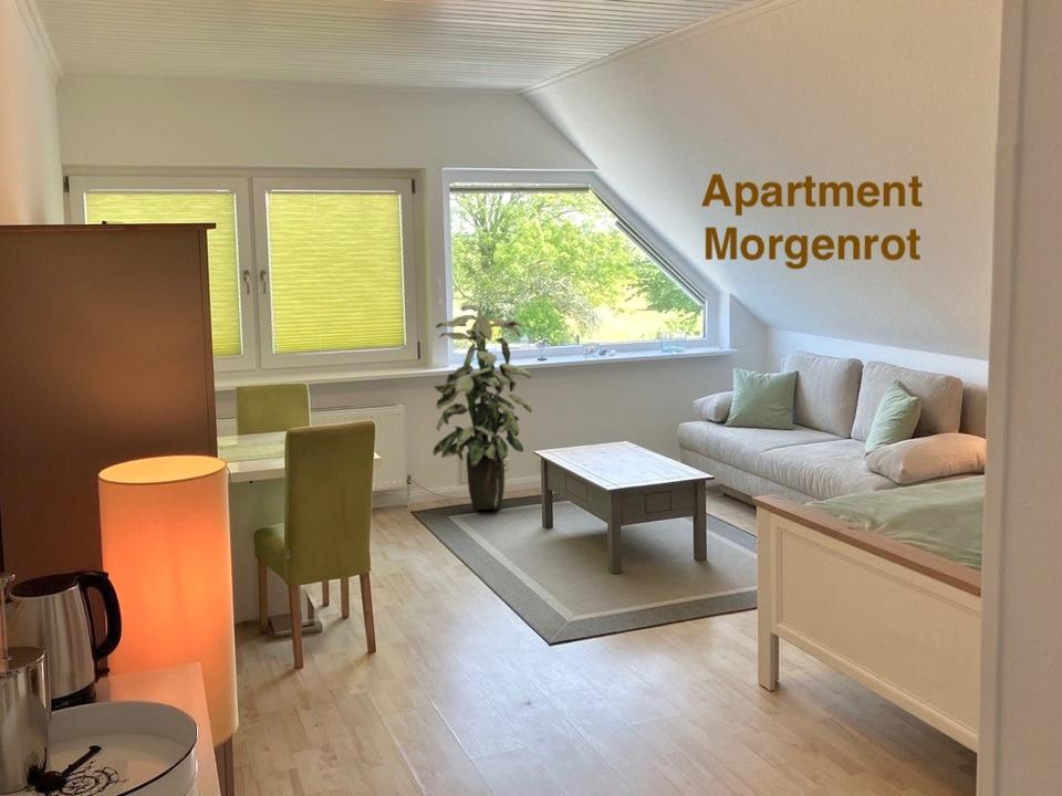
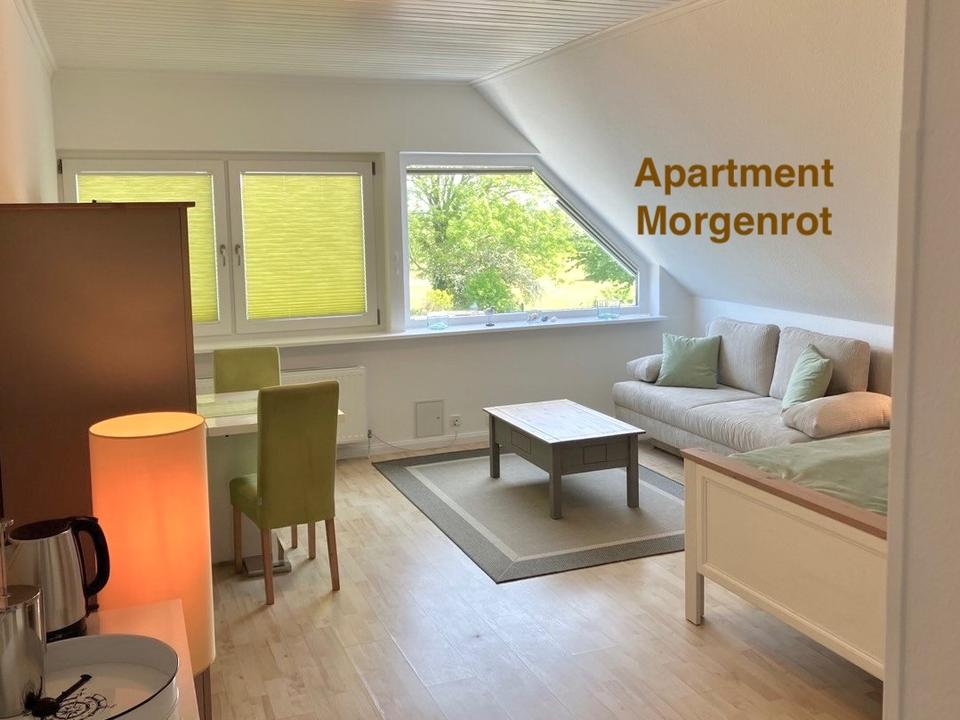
- indoor plant (479, 407)
